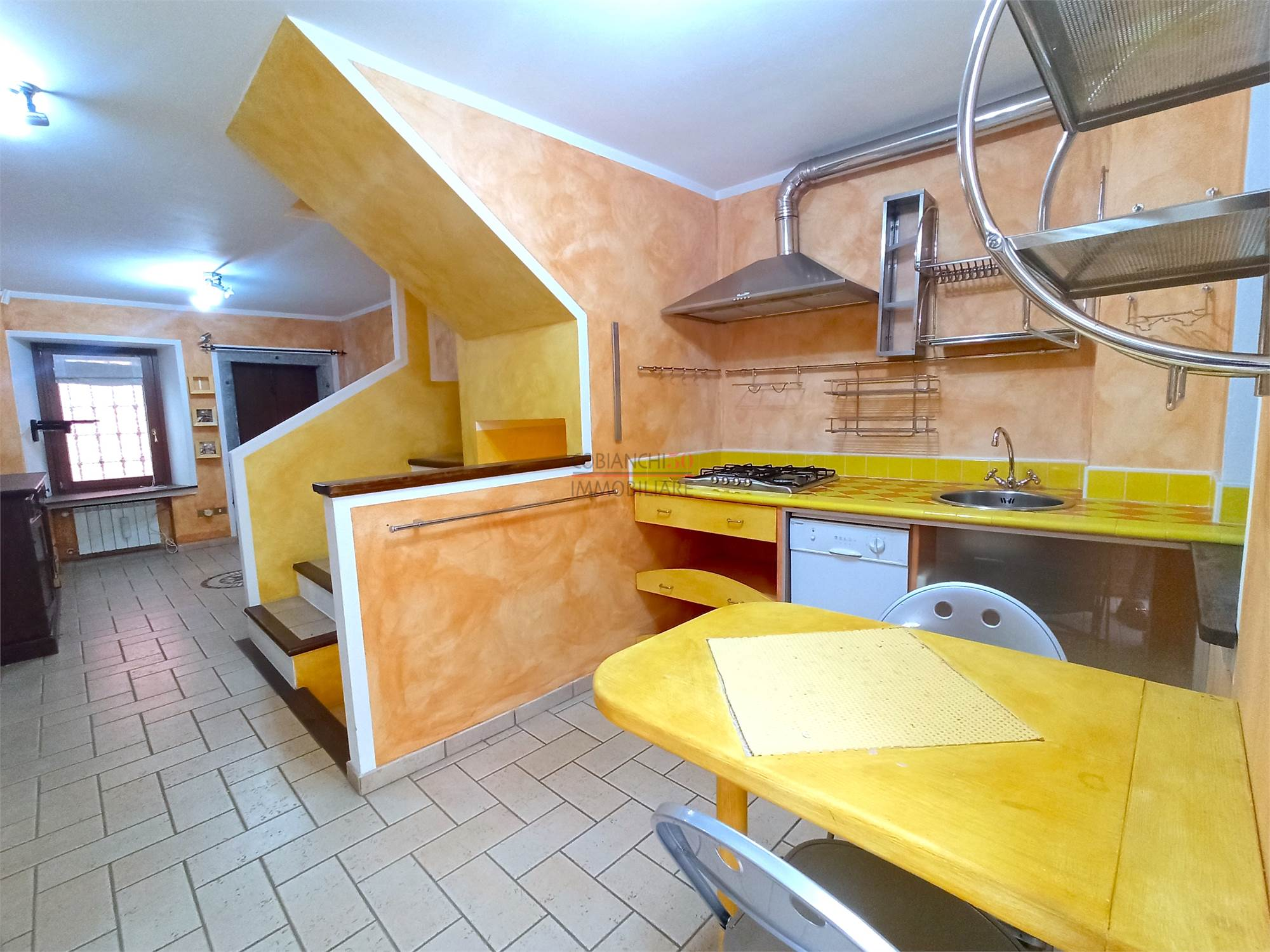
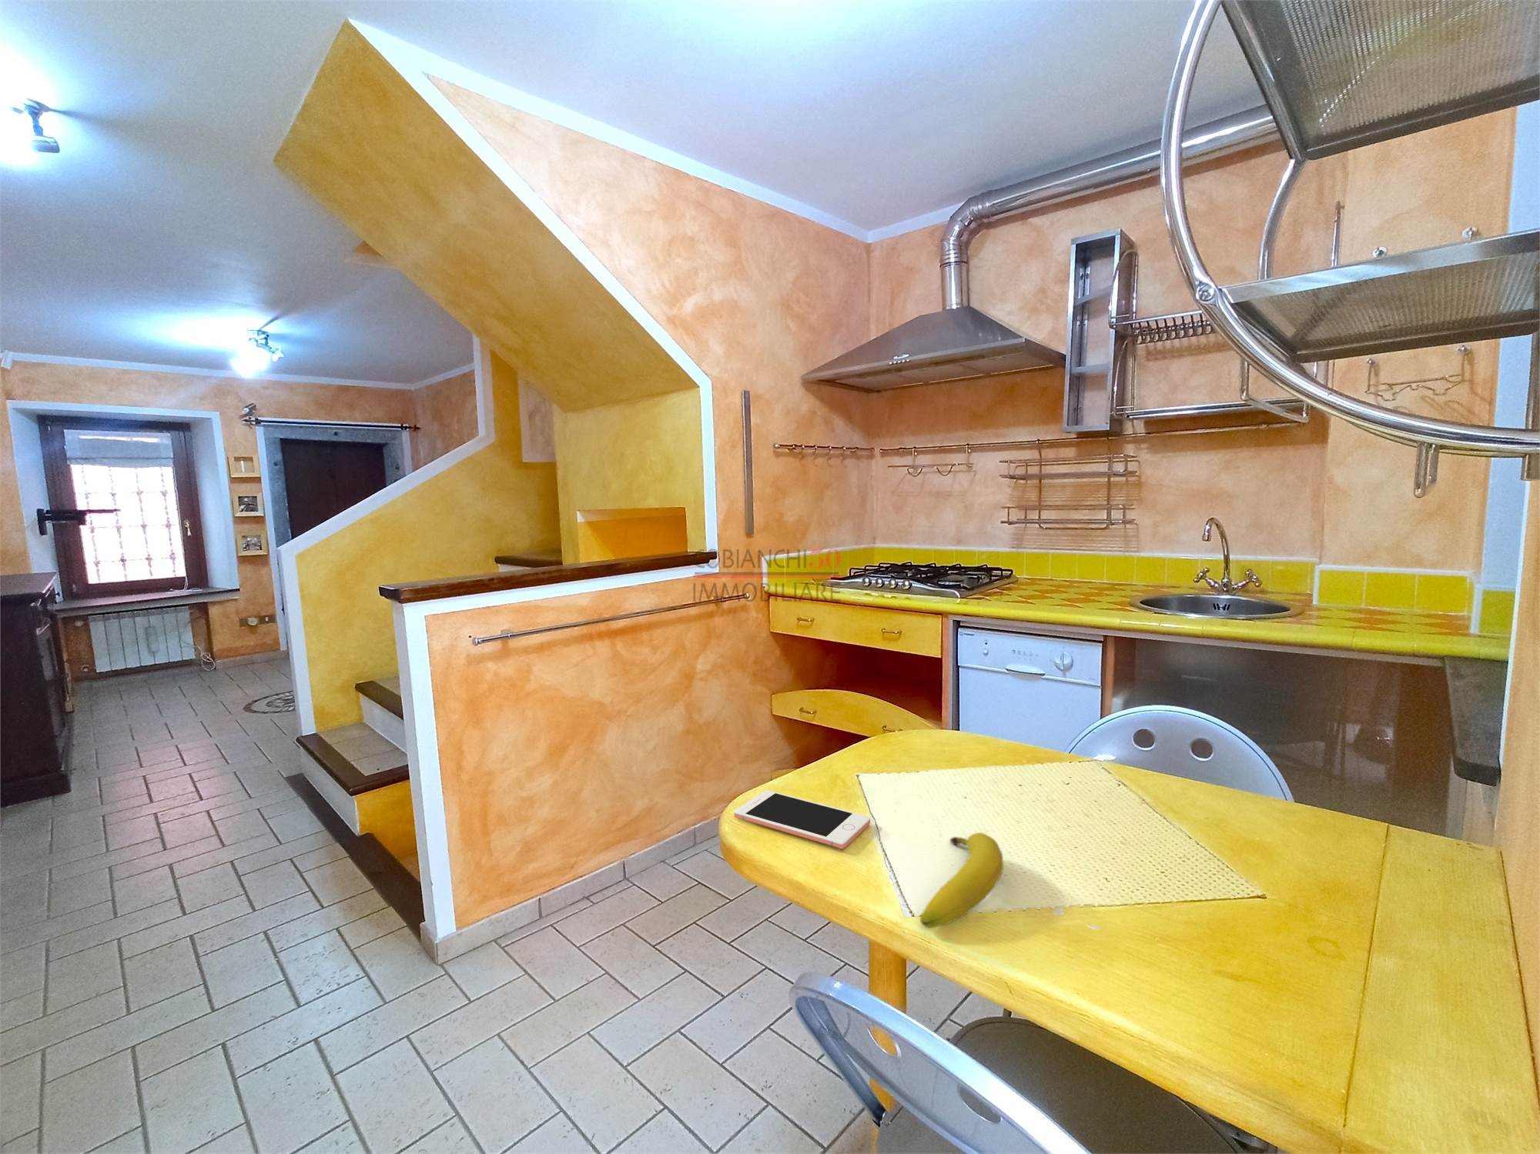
+ fruit (965, 869)
+ cell phone (800, 817)
